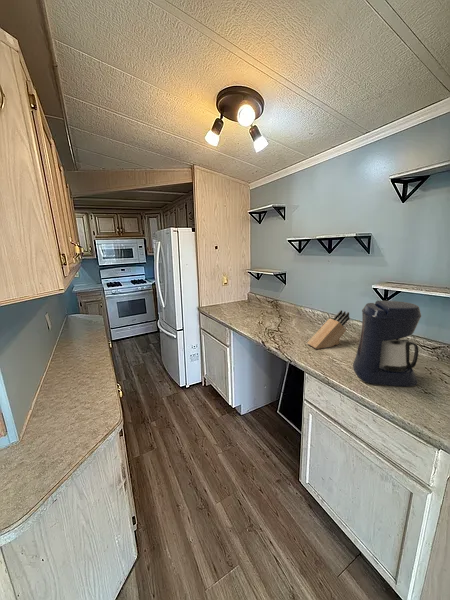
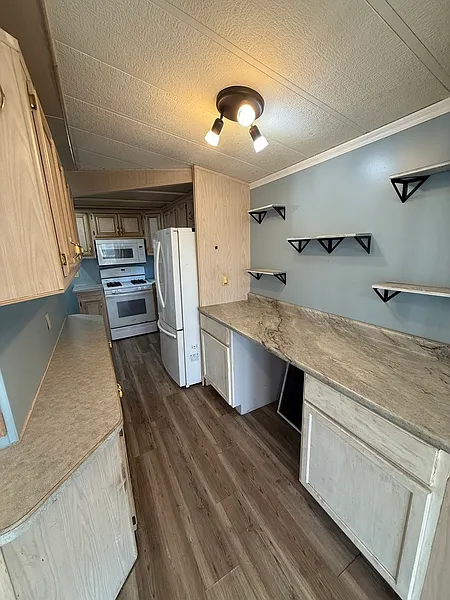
- coffee maker (385, 339)
- knife block (329, 328)
